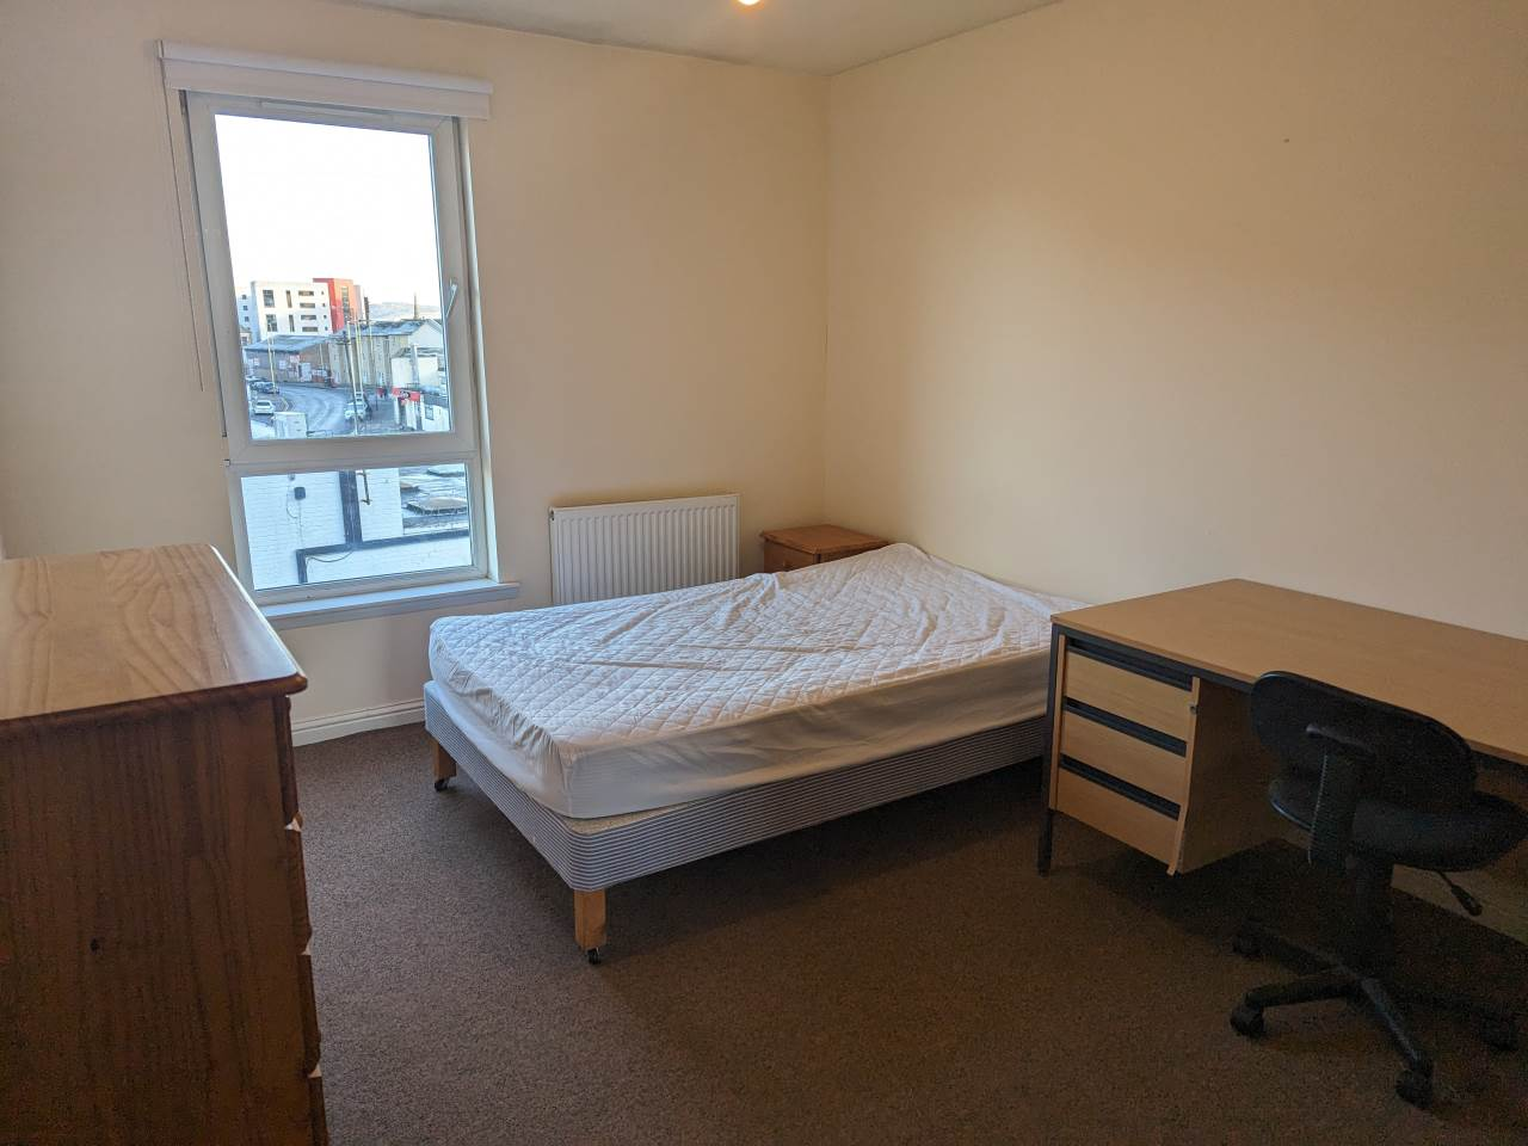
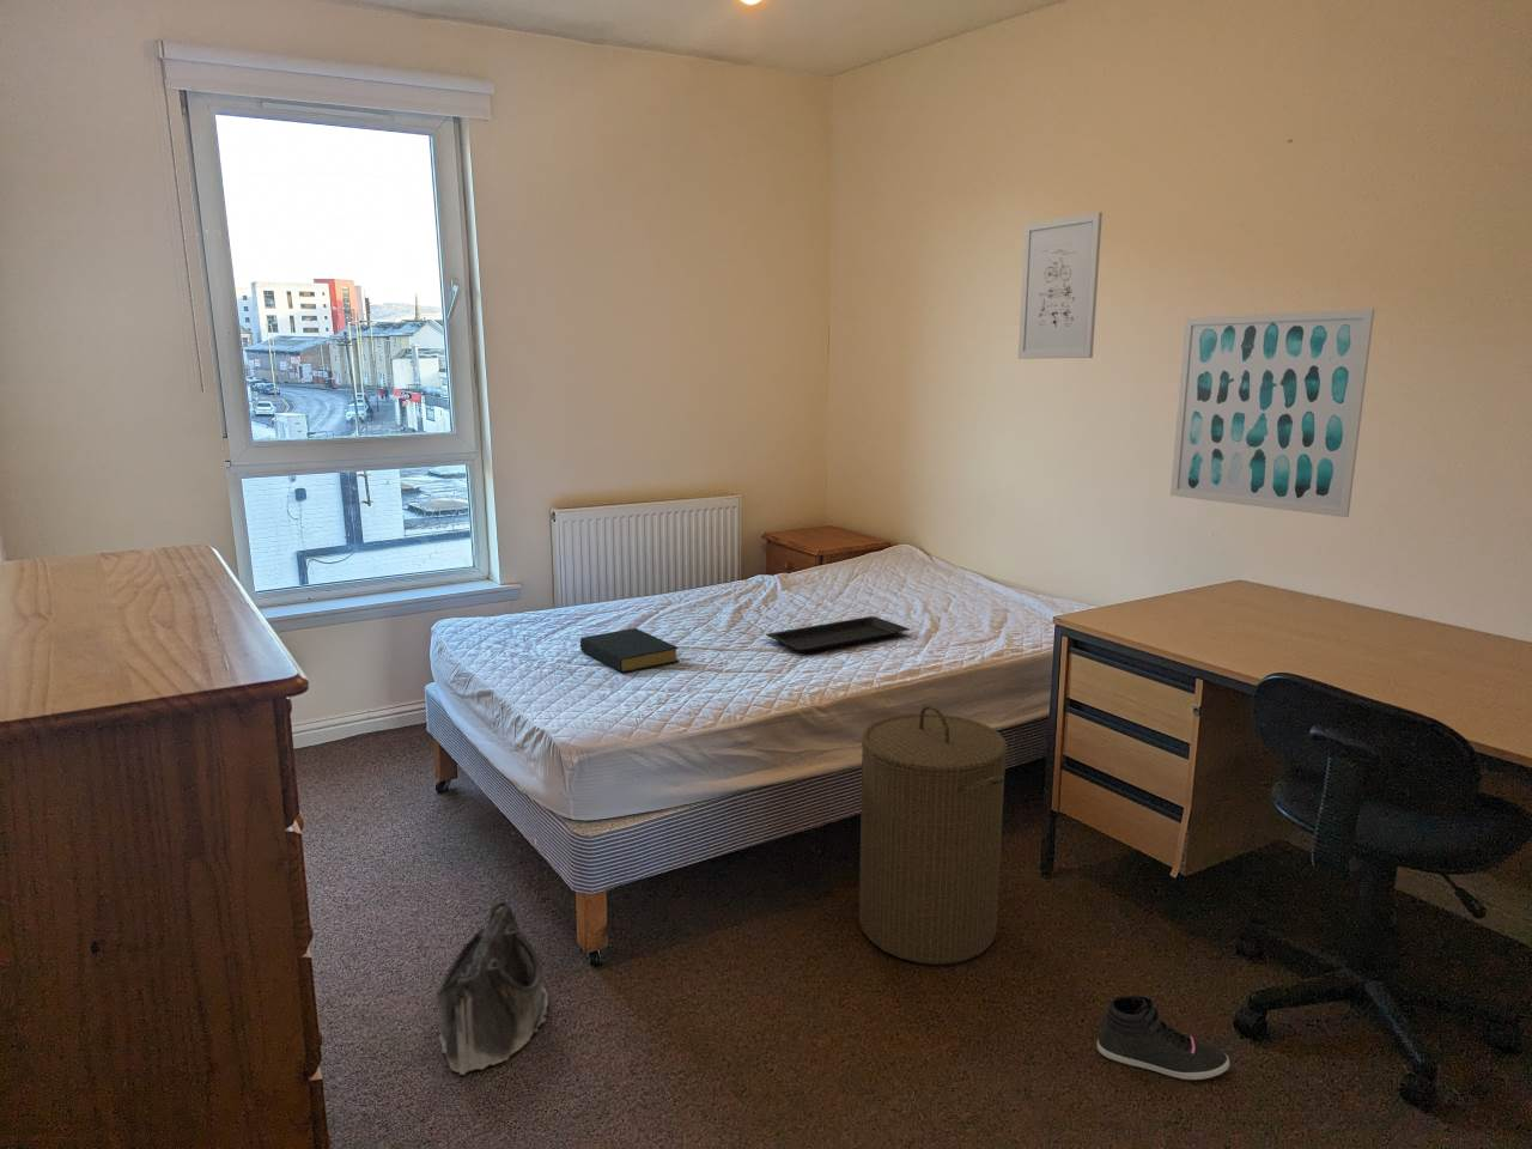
+ hardback book (628, 648)
+ laundry hamper (930, 818)
+ sneaker (1163, 1034)
+ wall art (1057, 288)
+ wall art (1262, 410)
+ saddlebag (491, 978)
+ serving tray (838, 635)
